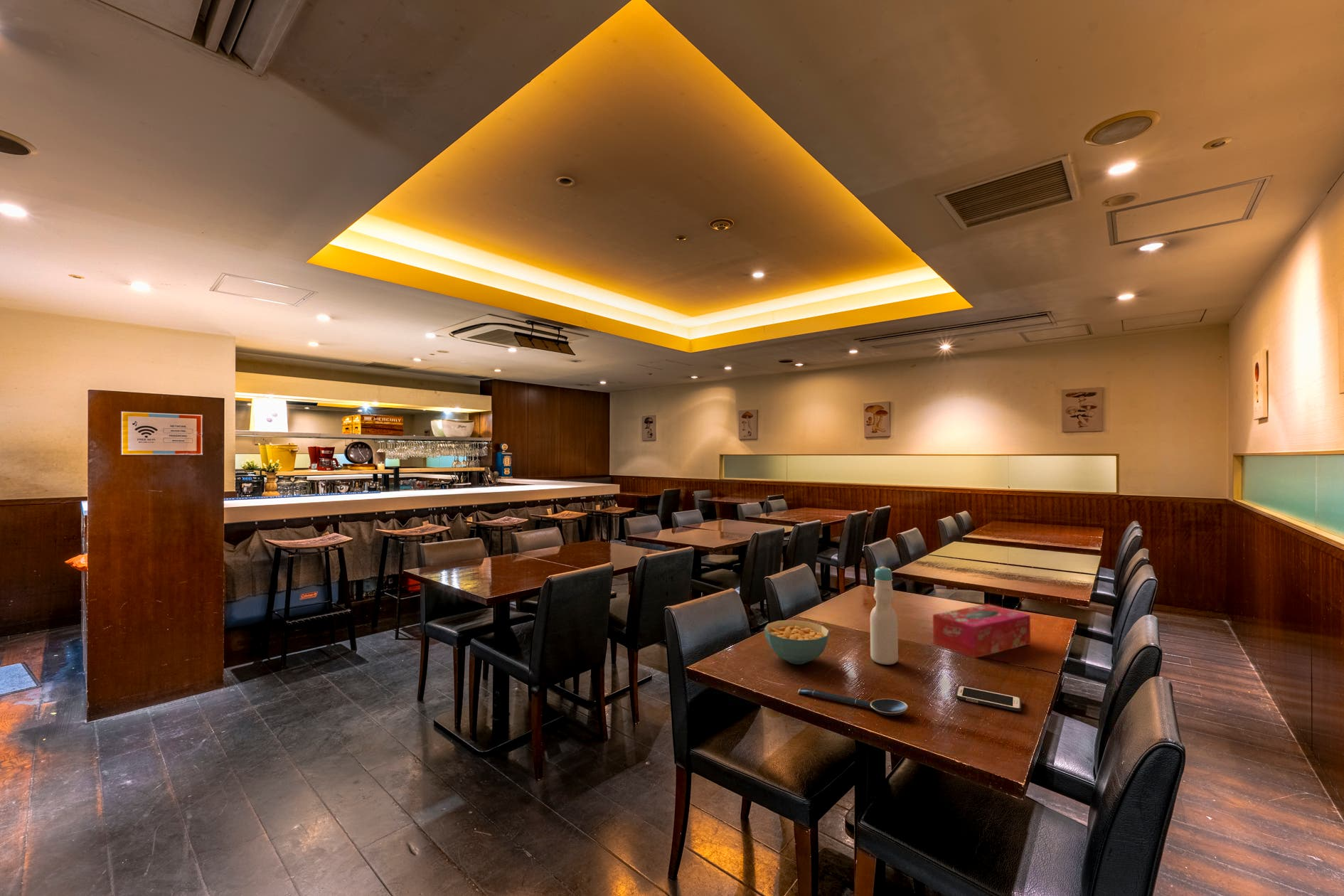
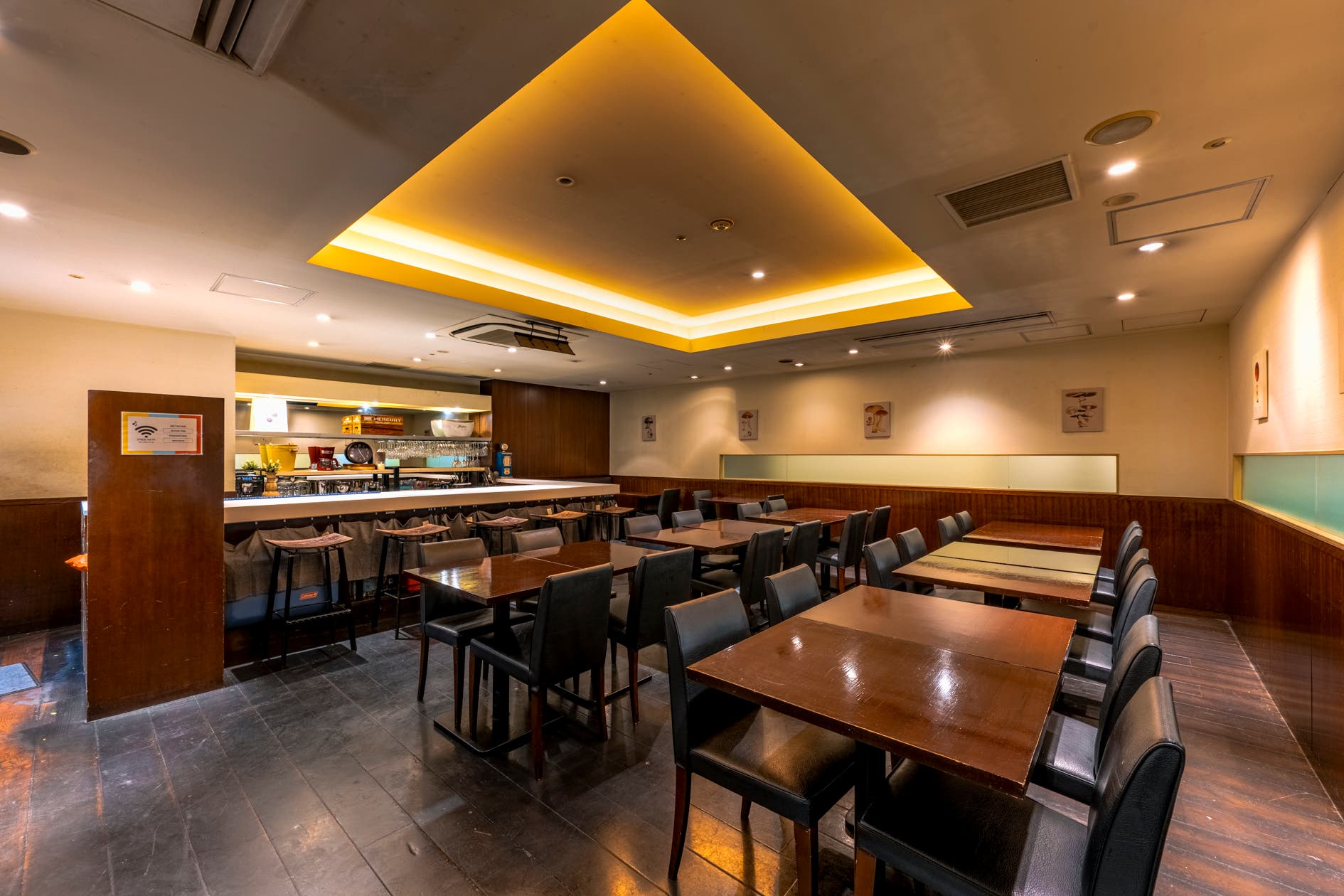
- cell phone (988, 698)
- bottle (883, 614)
- tissue box (981, 629)
- cereal bowl (796, 645)
- spoon (851, 698)
